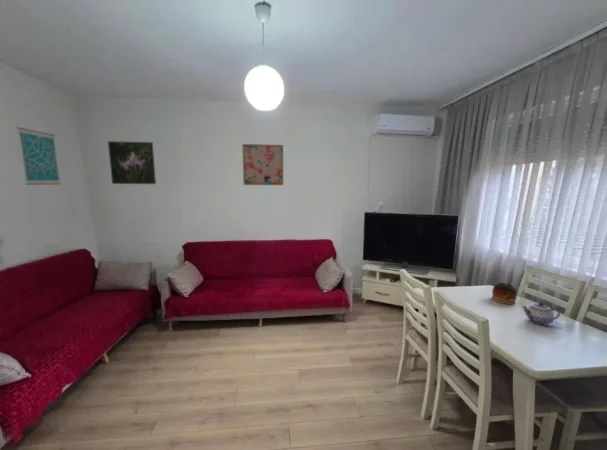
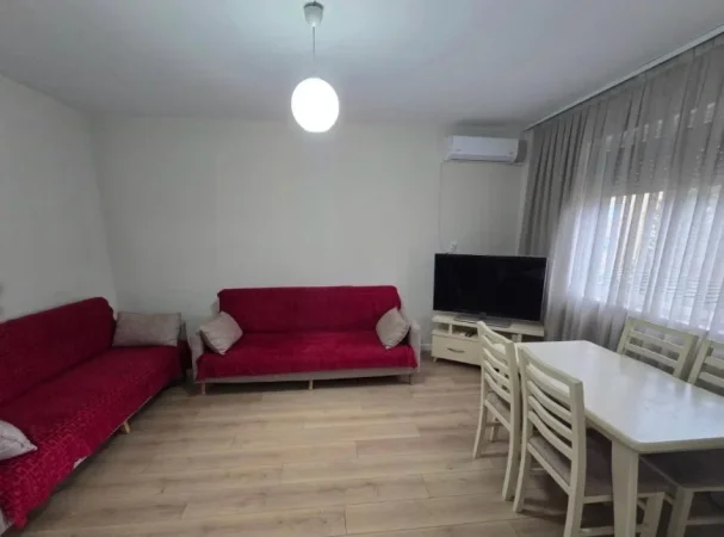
- wall art (41, 158)
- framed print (132, 163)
- wall art (263, 165)
- teapot (540, 312)
- bowl (504, 292)
